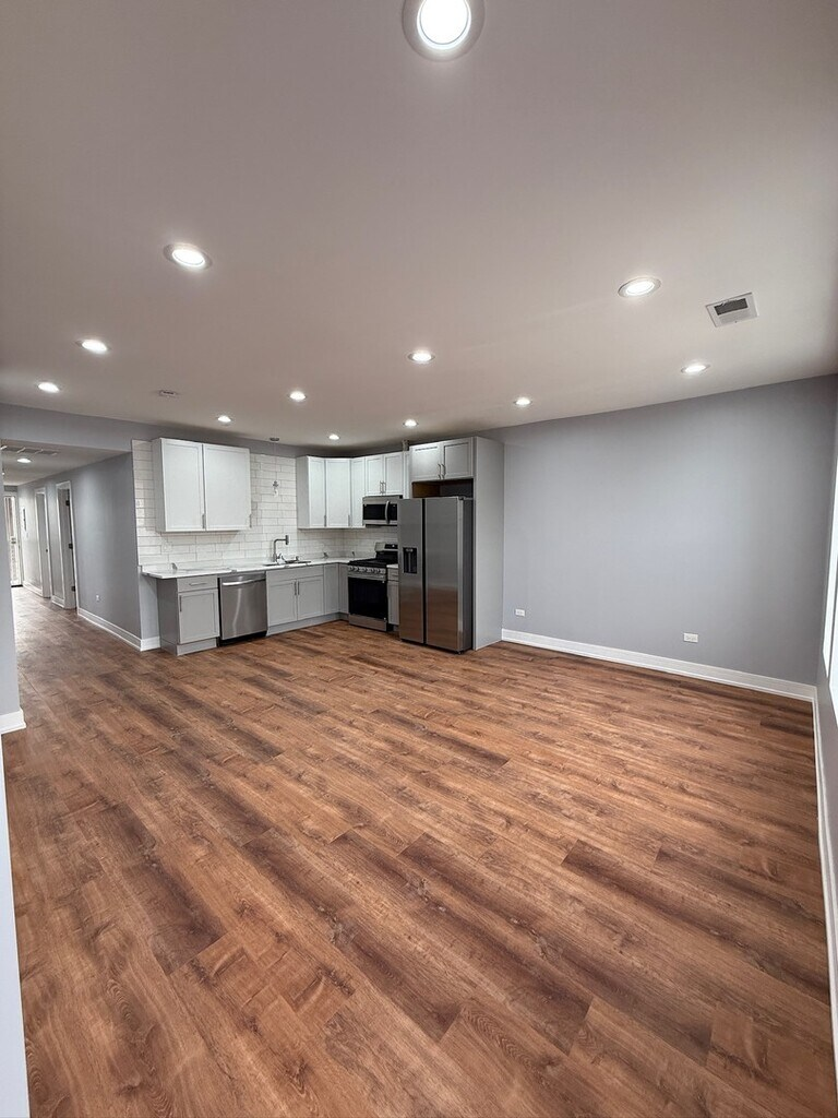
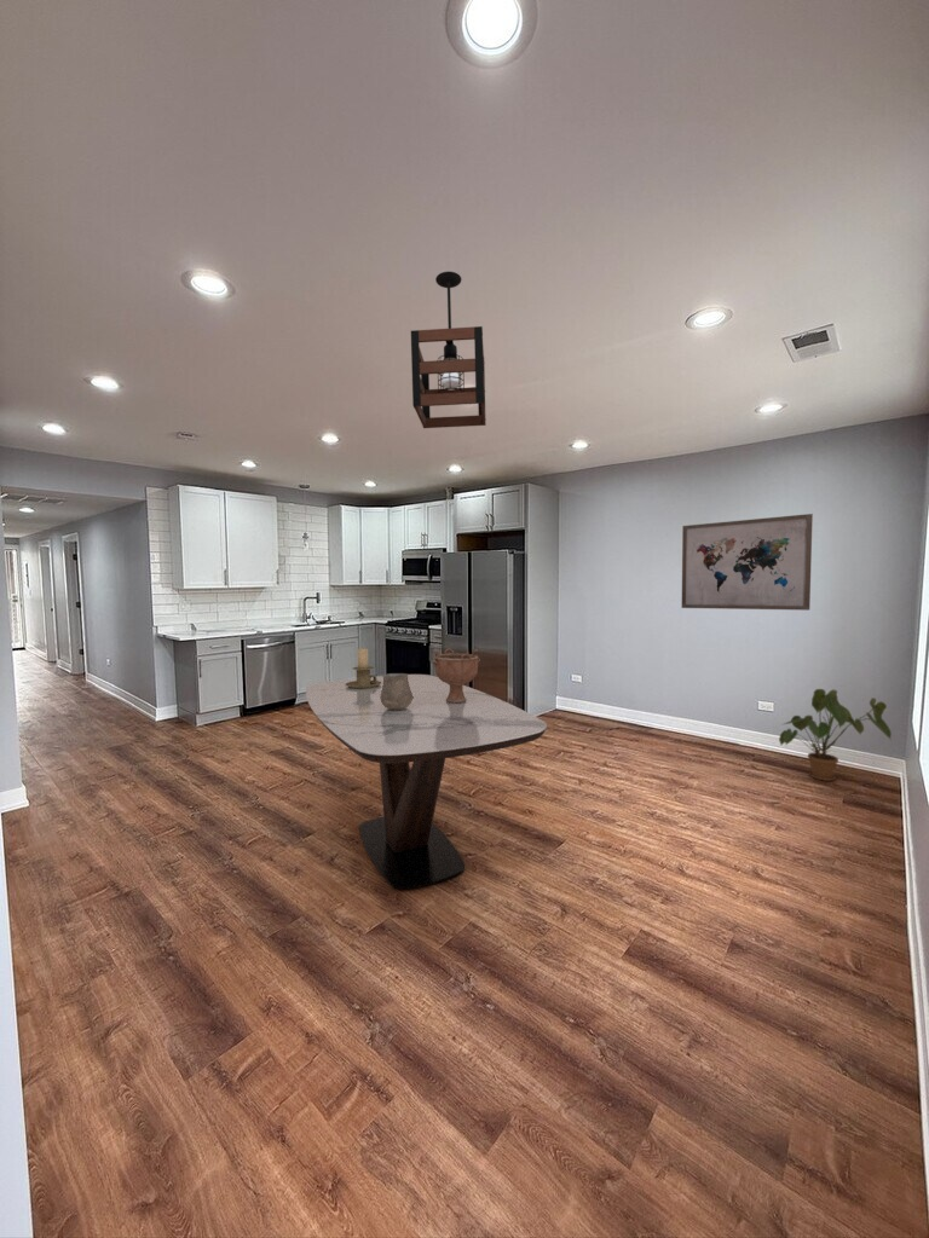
+ house plant (831, 734)
+ pendant light (450, 348)
+ candle holder (363, 666)
+ wall art (742, 565)
+ dining table (406, 774)
+ ceramic cup (396, 690)
+ decorative bowl (456, 675)
